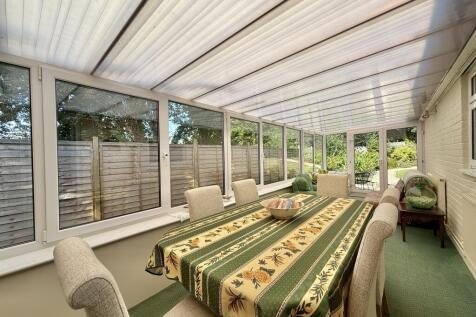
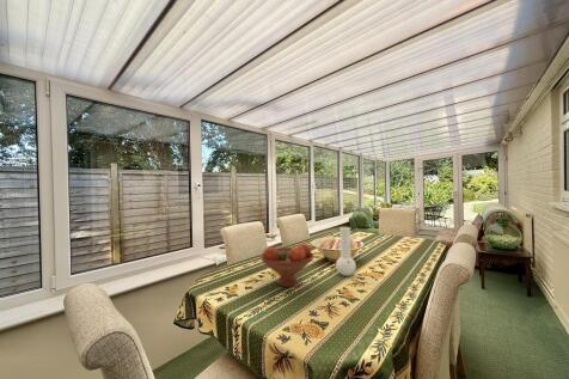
+ fruit bowl (287, 263)
+ vase (345, 250)
